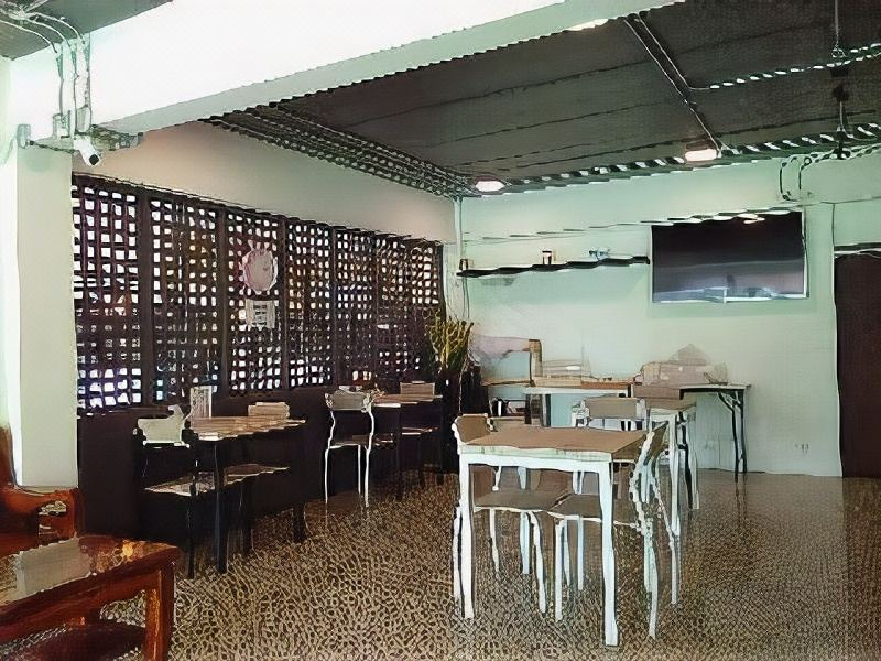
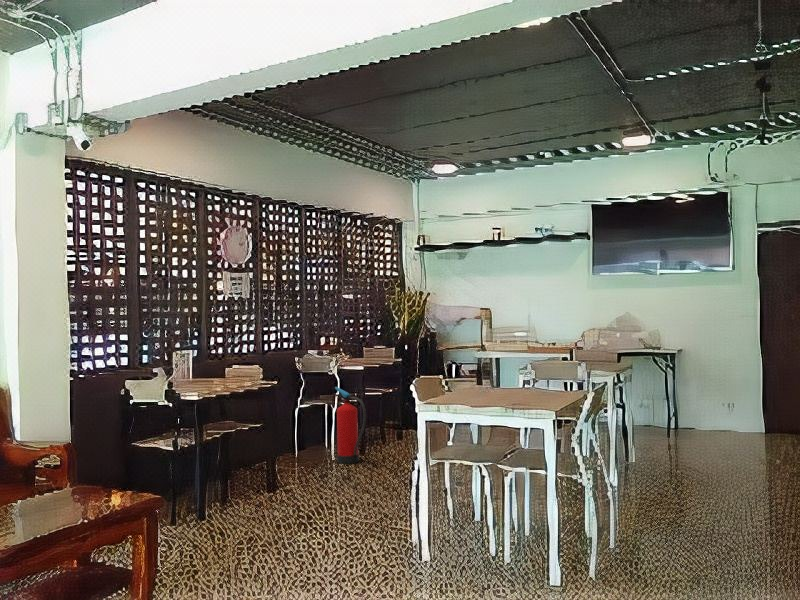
+ fire extinguisher (350, 425)
